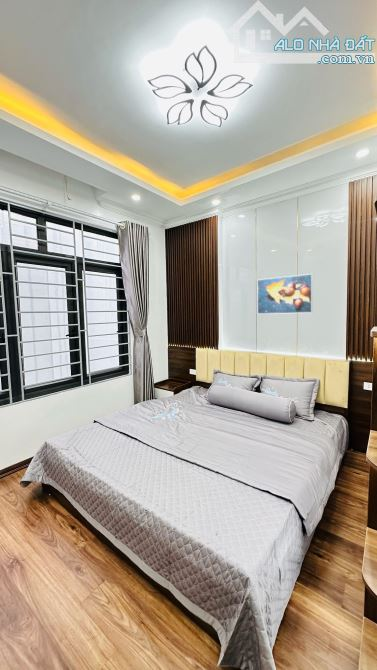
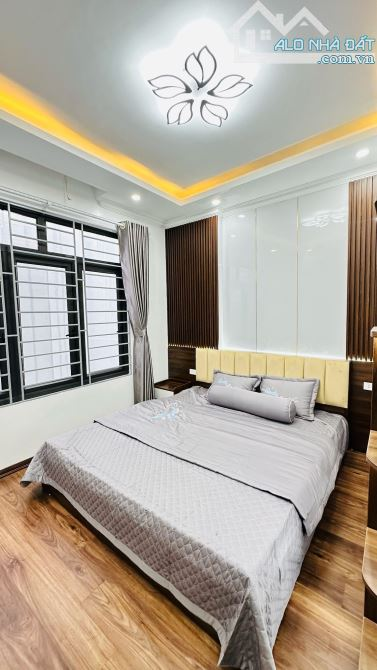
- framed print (283, 295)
